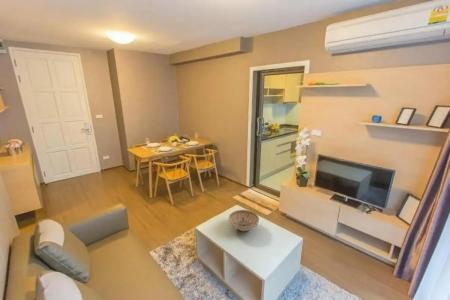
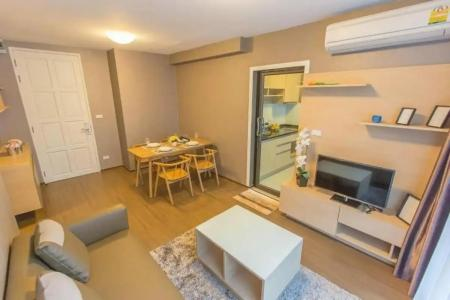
- decorative bowl (243, 222)
